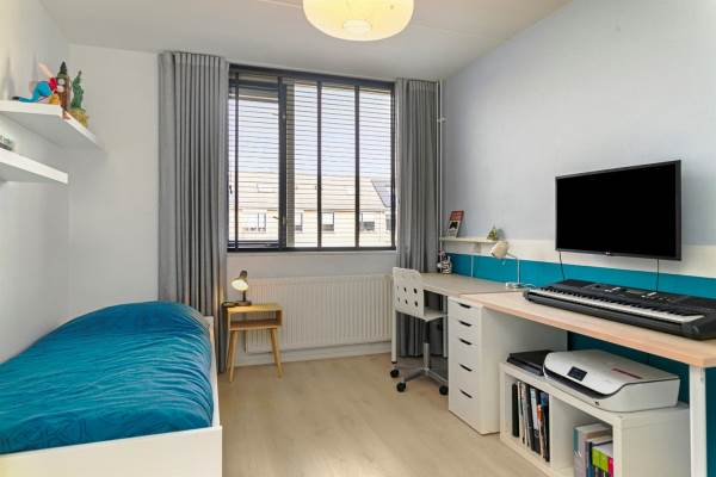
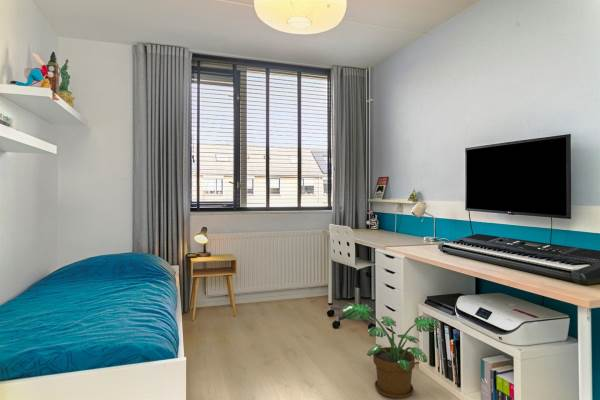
+ potted plant (389, 347)
